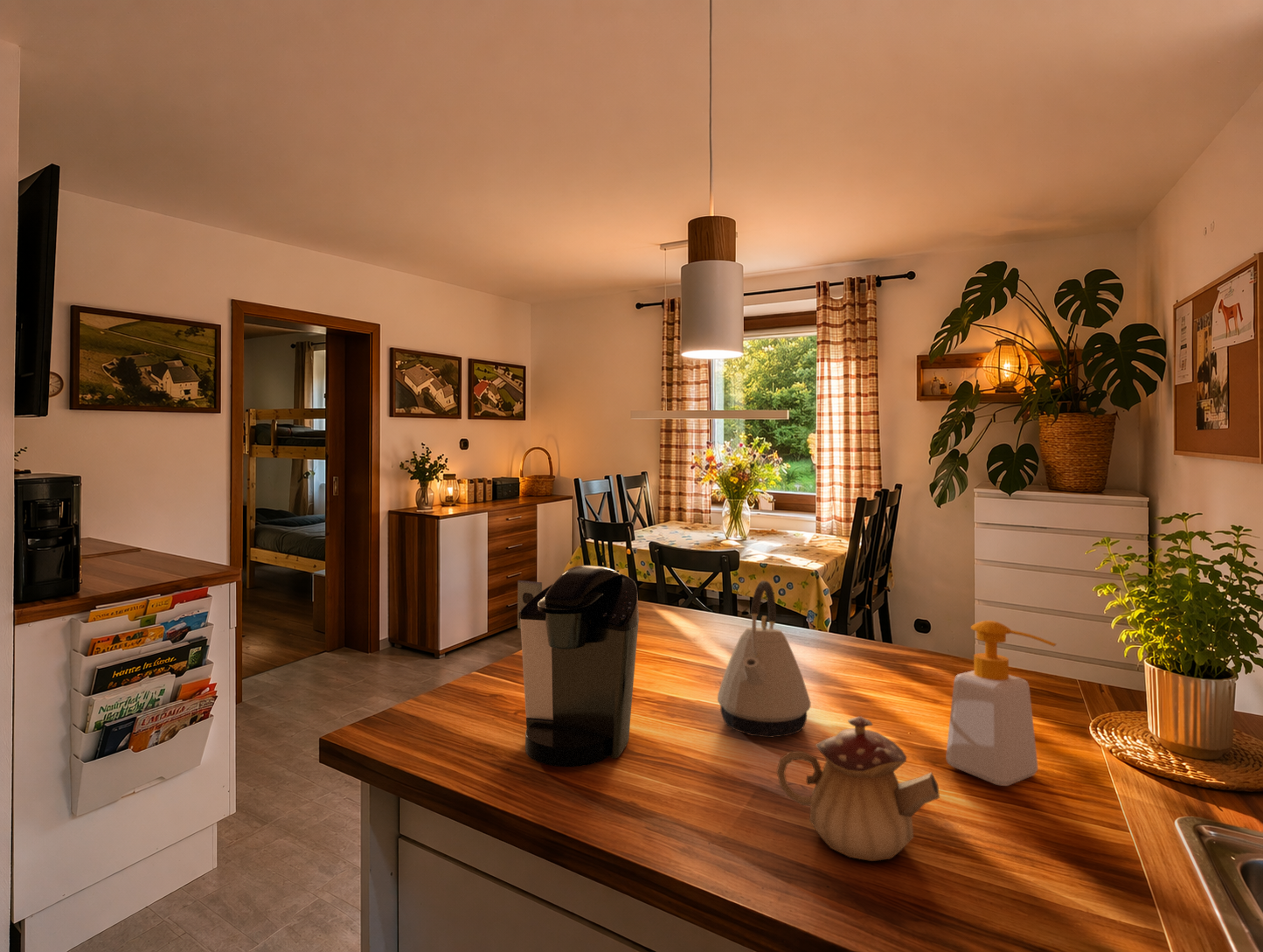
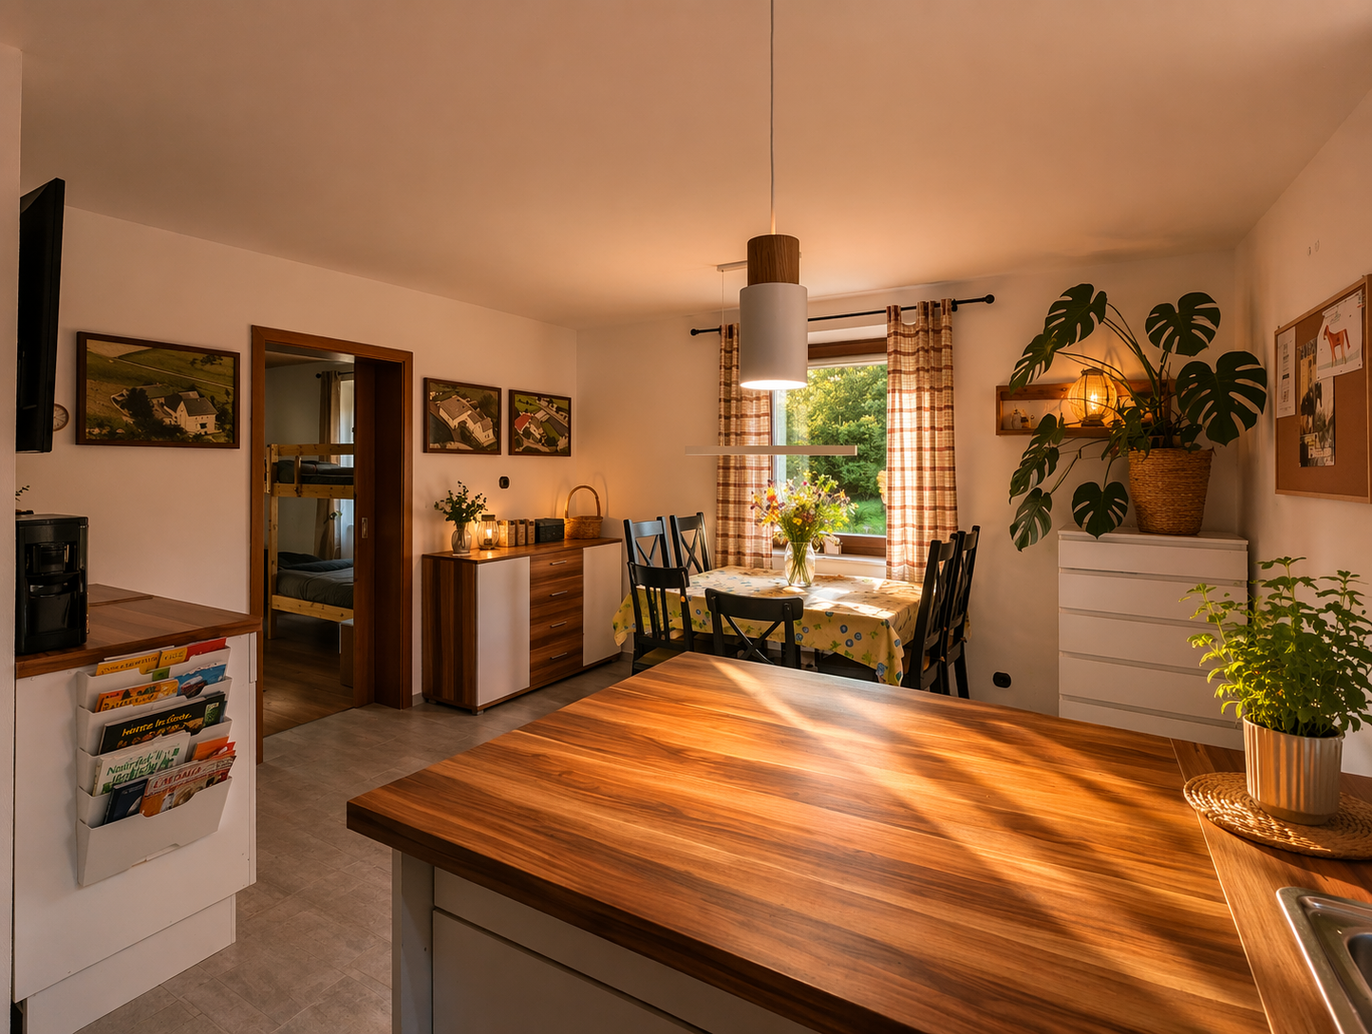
- coffee maker (554, 649)
- soap bottle (1005, 699)
- teapot (852, 775)
- kettle (762, 653)
